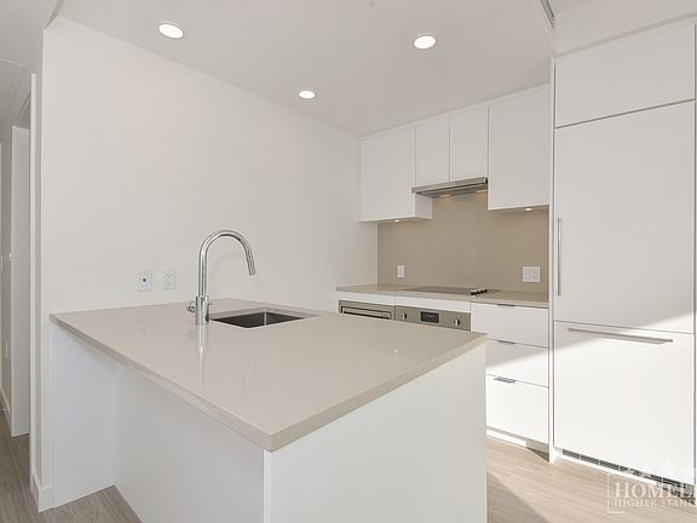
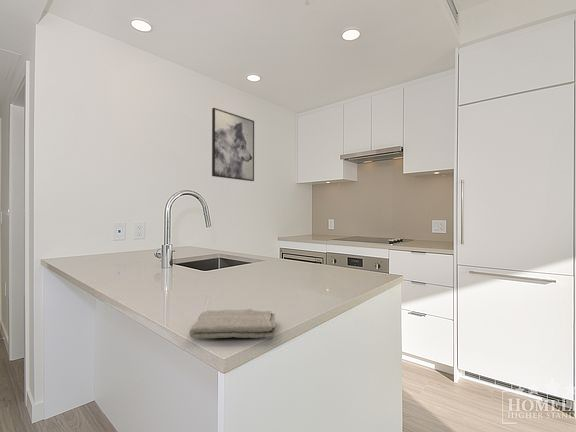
+ washcloth (235, 322)
+ wall art (234, 146)
